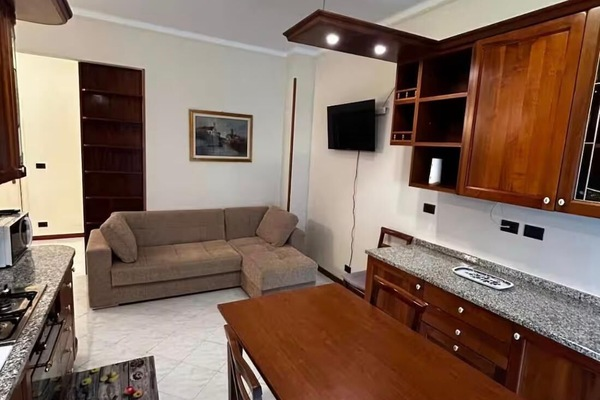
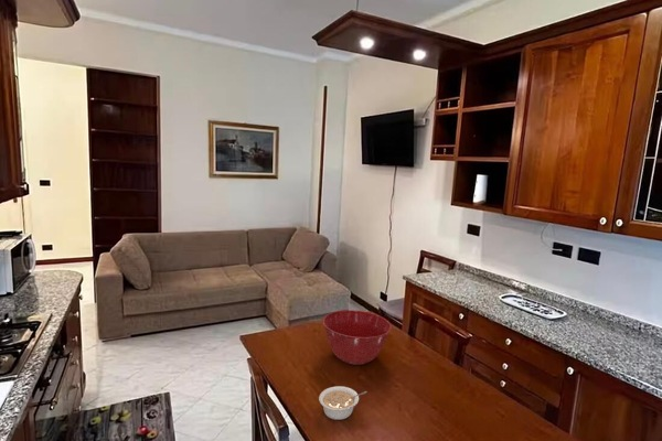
+ mixing bowl (355, 340)
+ legume (340, 401)
